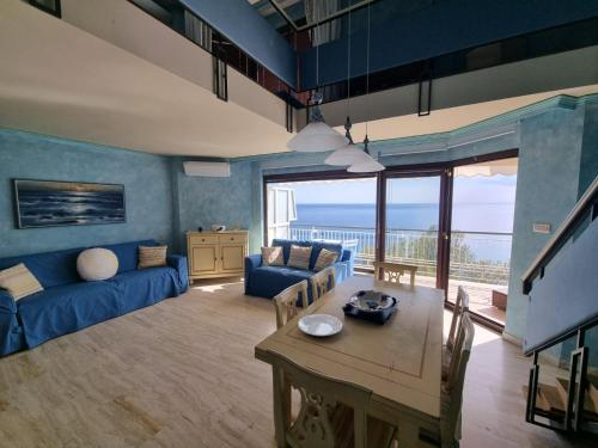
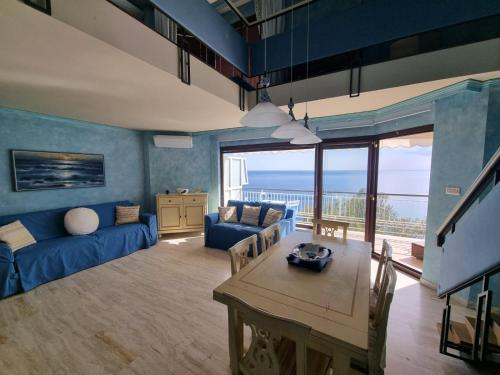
- plate (319, 326)
